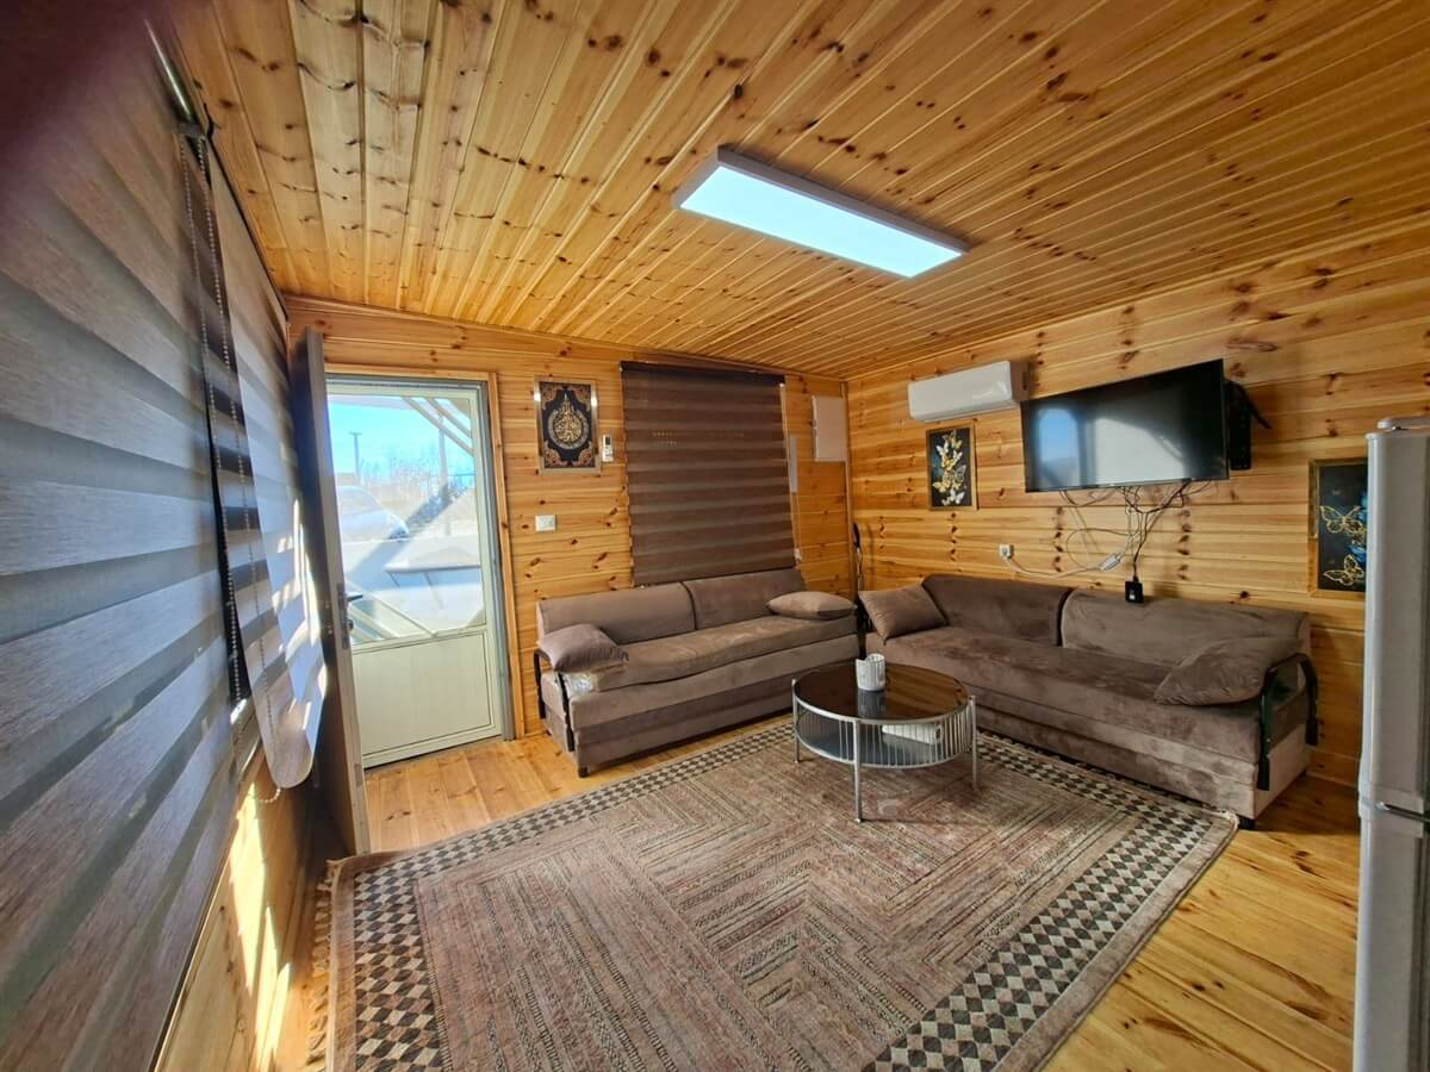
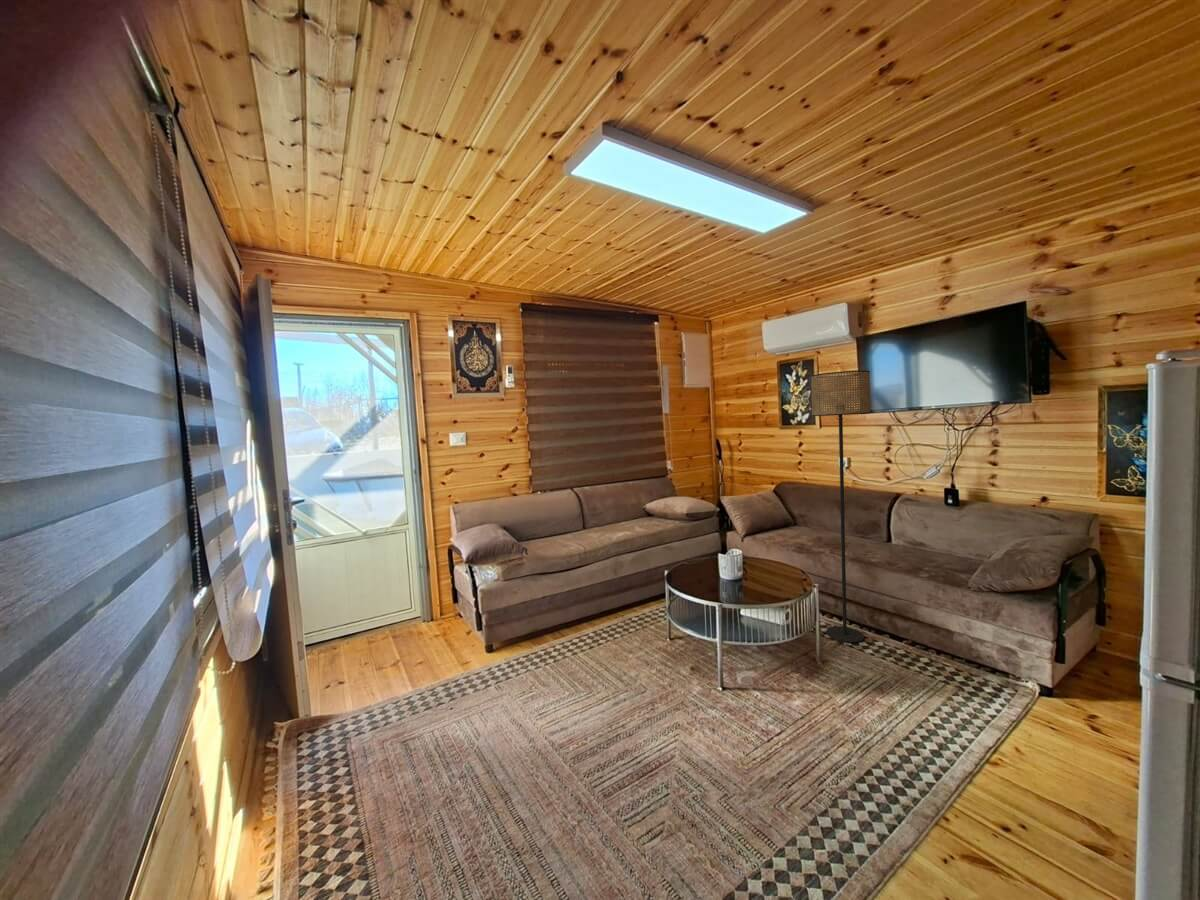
+ floor lamp (842, 506)
